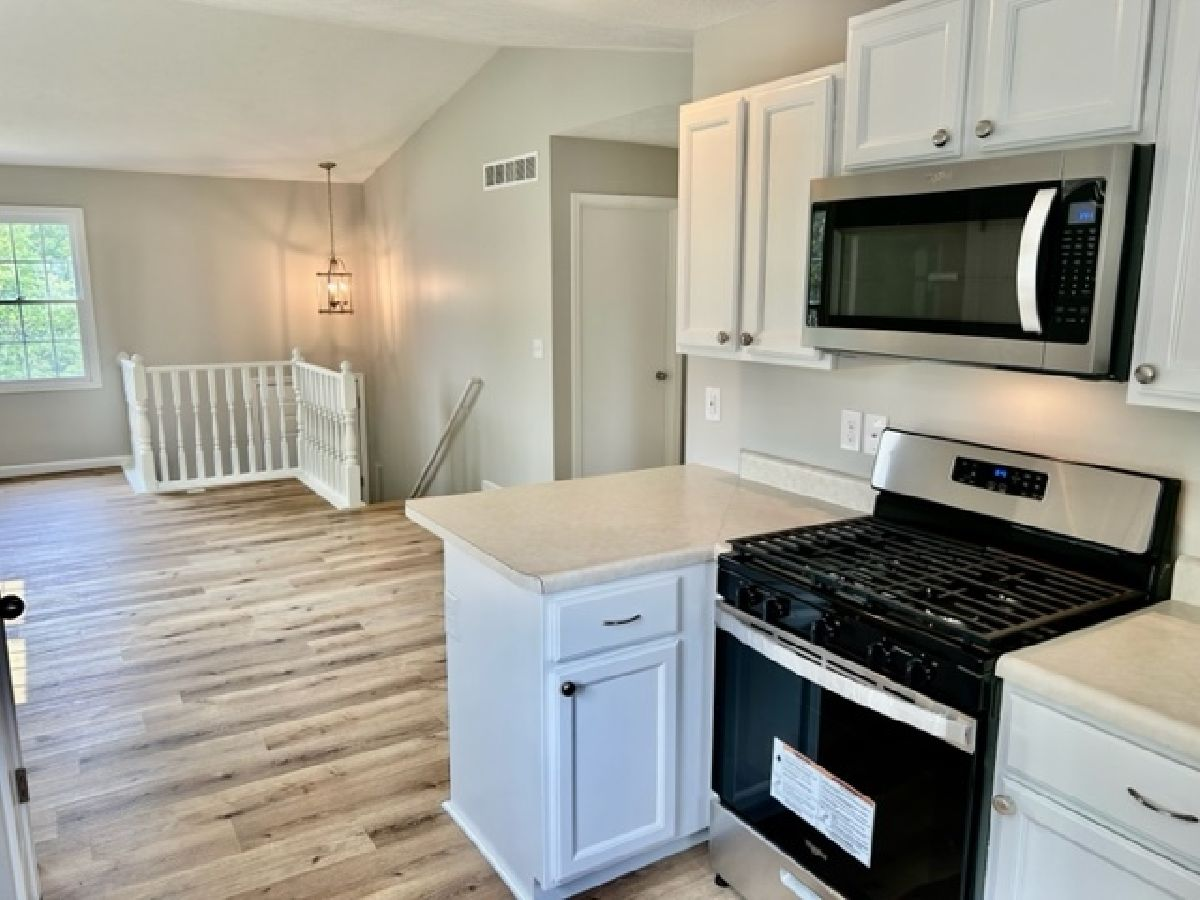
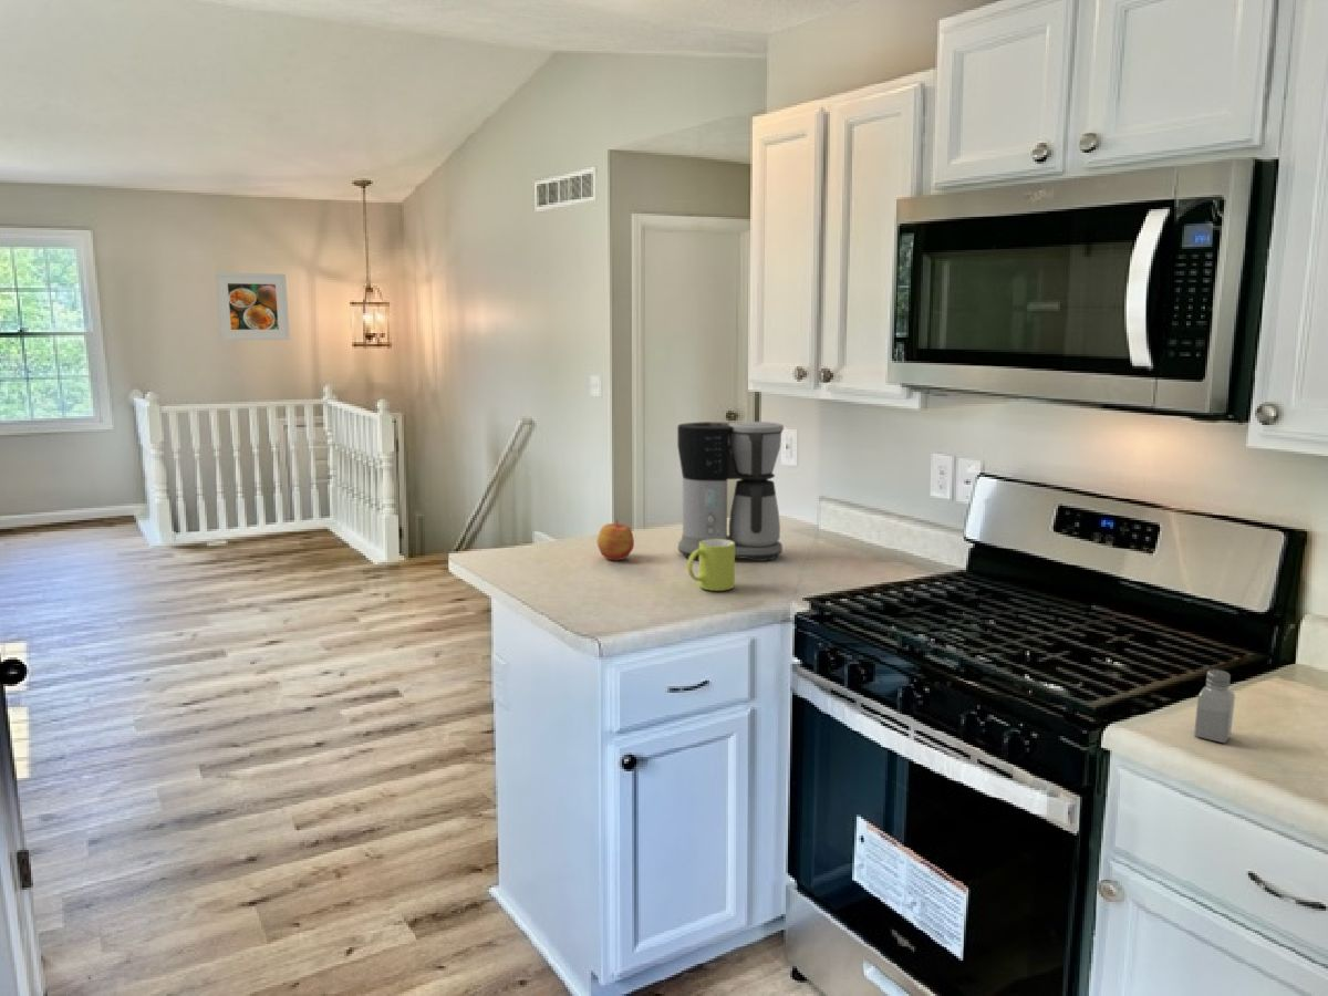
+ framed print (252, 307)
+ apple (614, 539)
+ saltshaker (1215, 704)
+ coffee maker (726, 490)
+ mug (709, 566)
